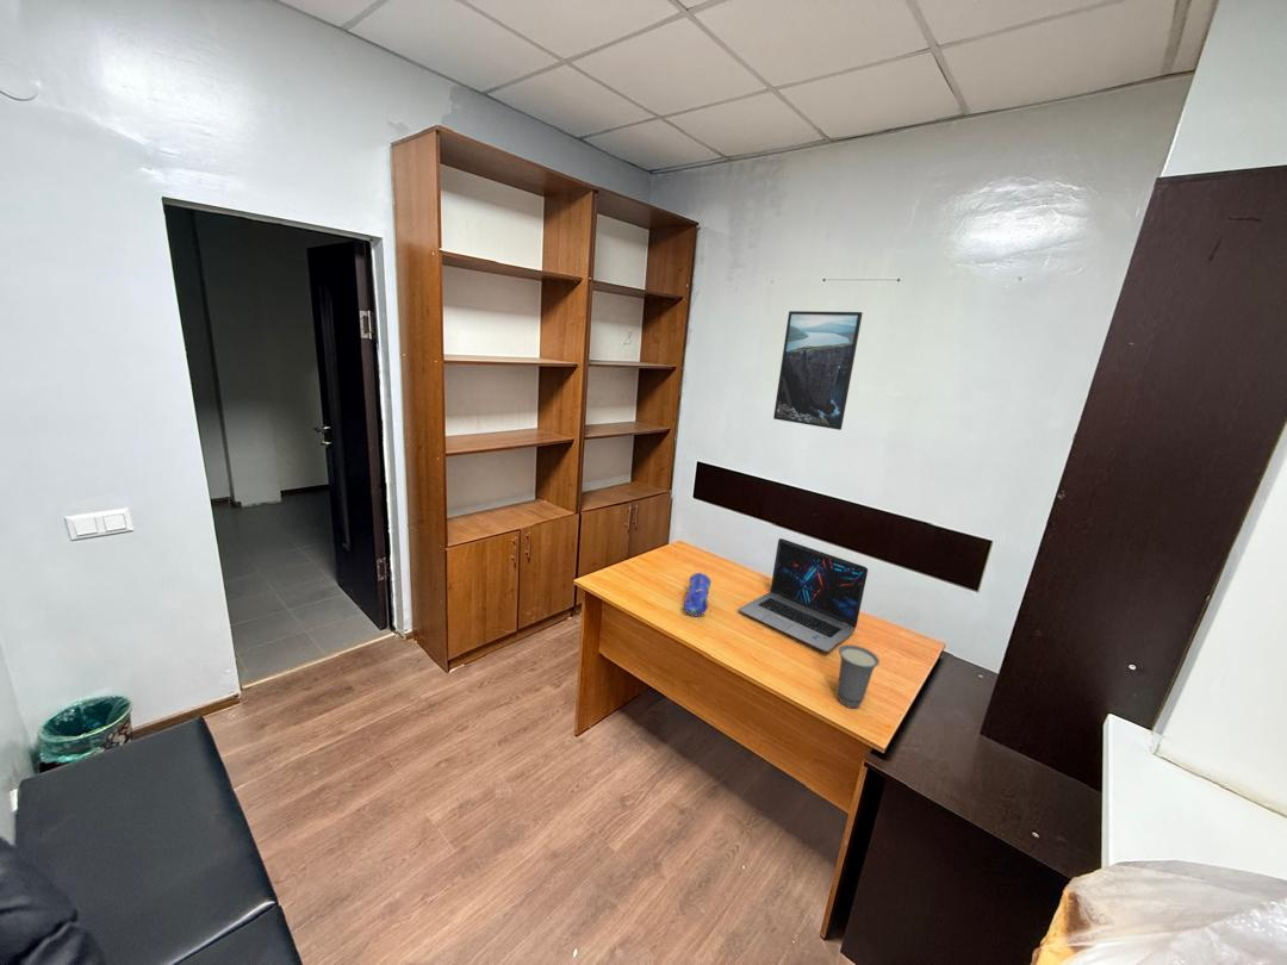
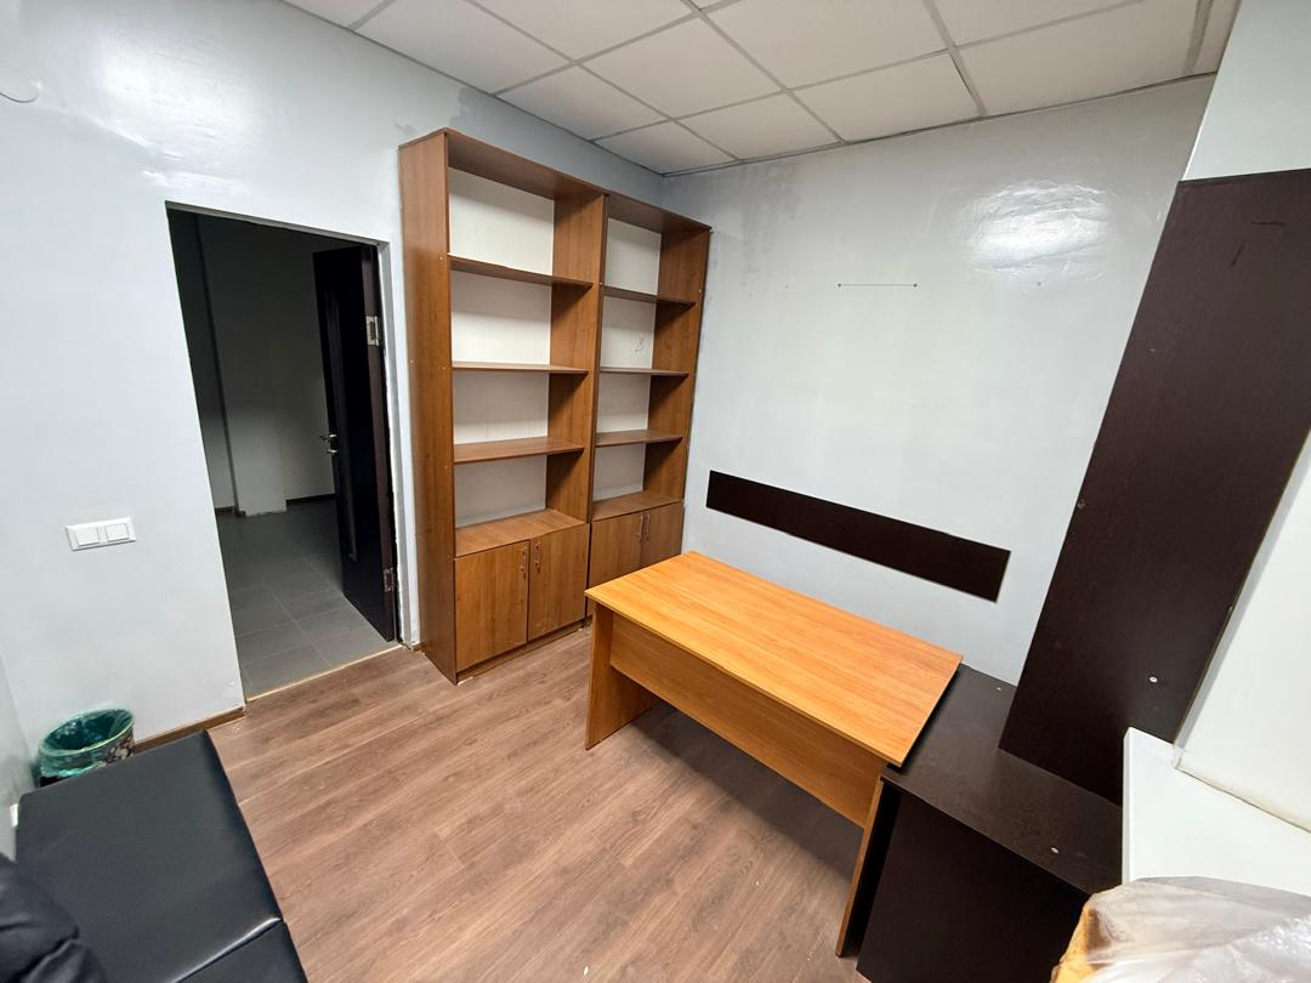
- pencil case (697, 592)
- laptop (801, 591)
- cup (853, 678)
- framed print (814, 369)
